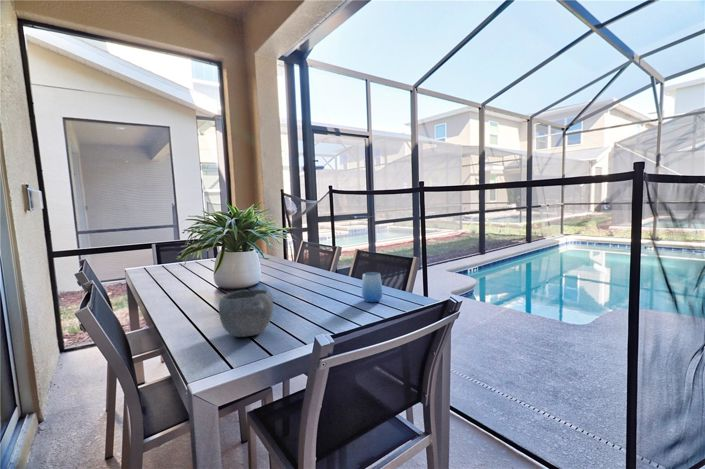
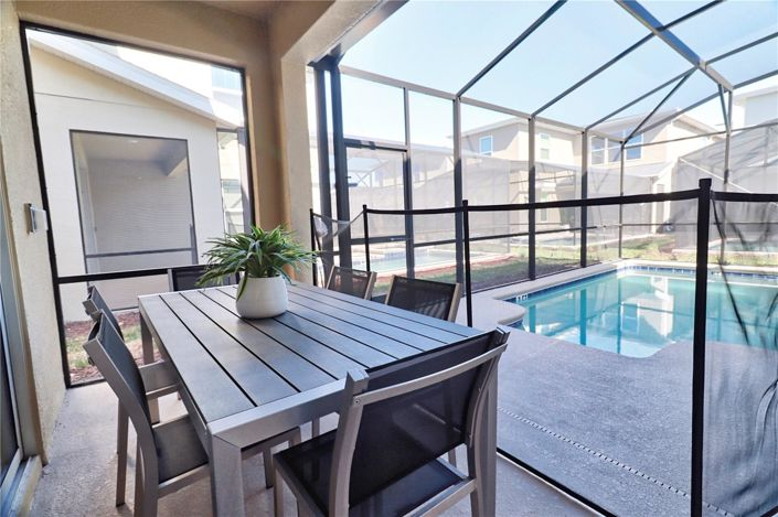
- cup (371, 287)
- bowl (246, 312)
